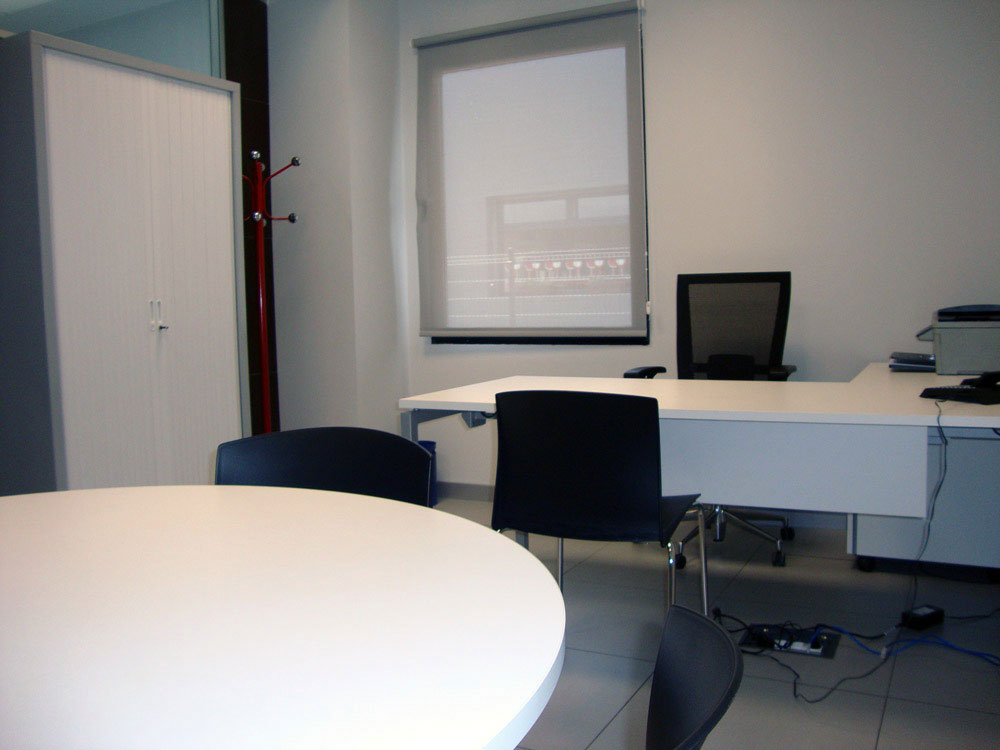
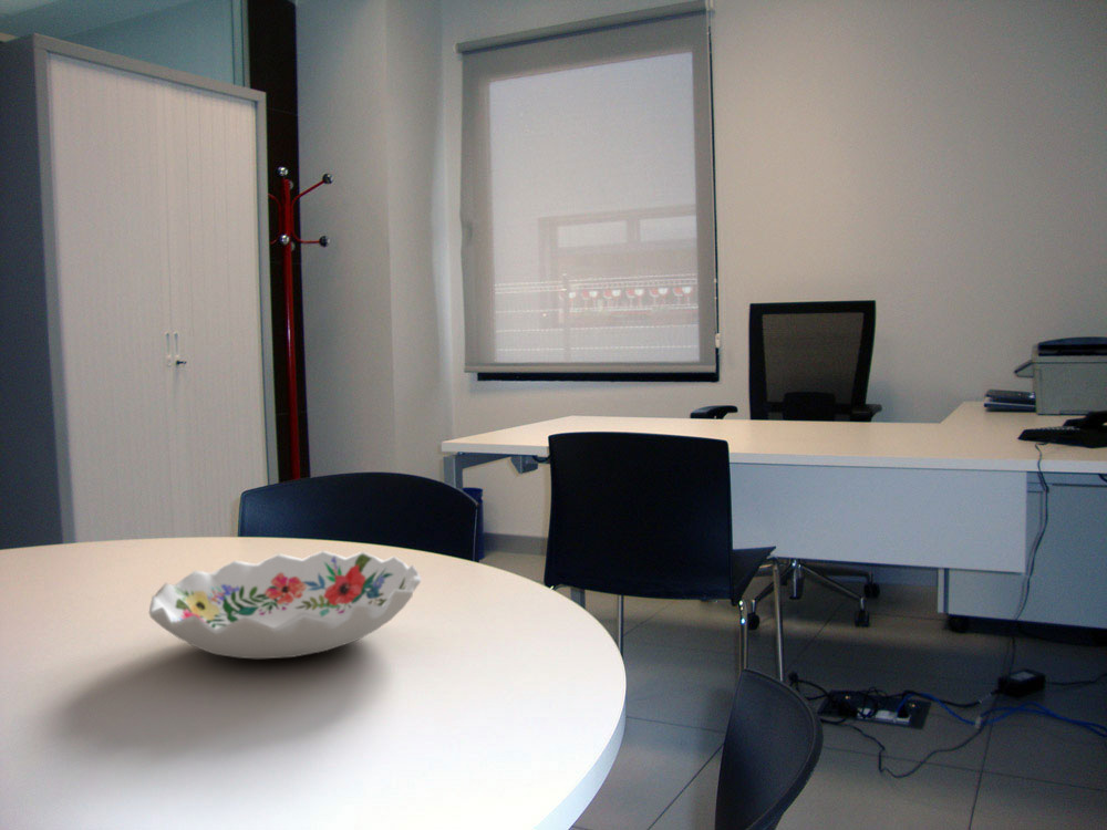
+ decorative bowl (291, 609)
